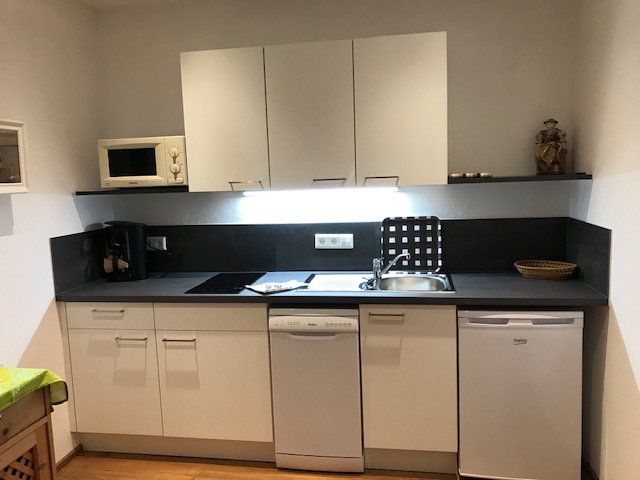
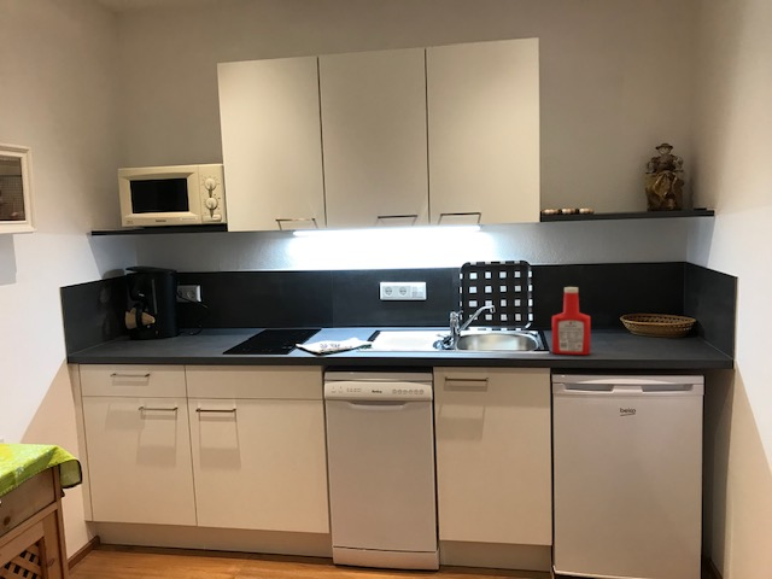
+ soap bottle (571, 320)
